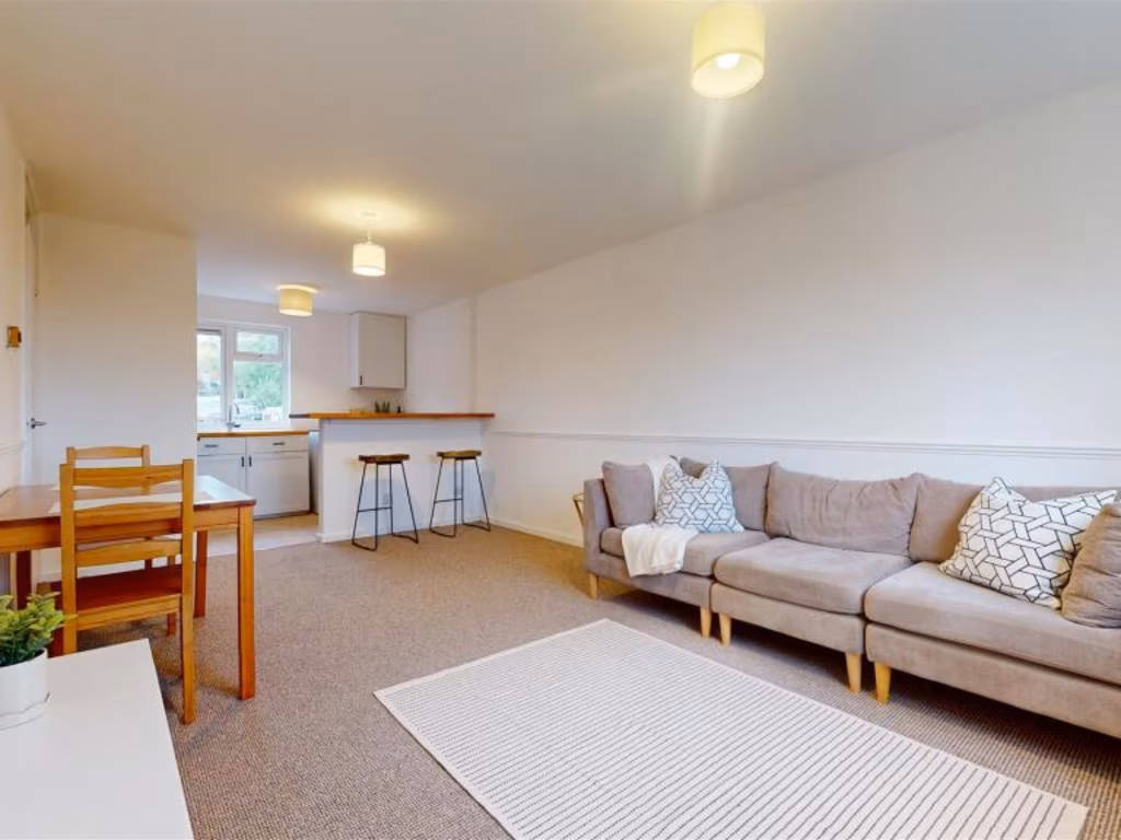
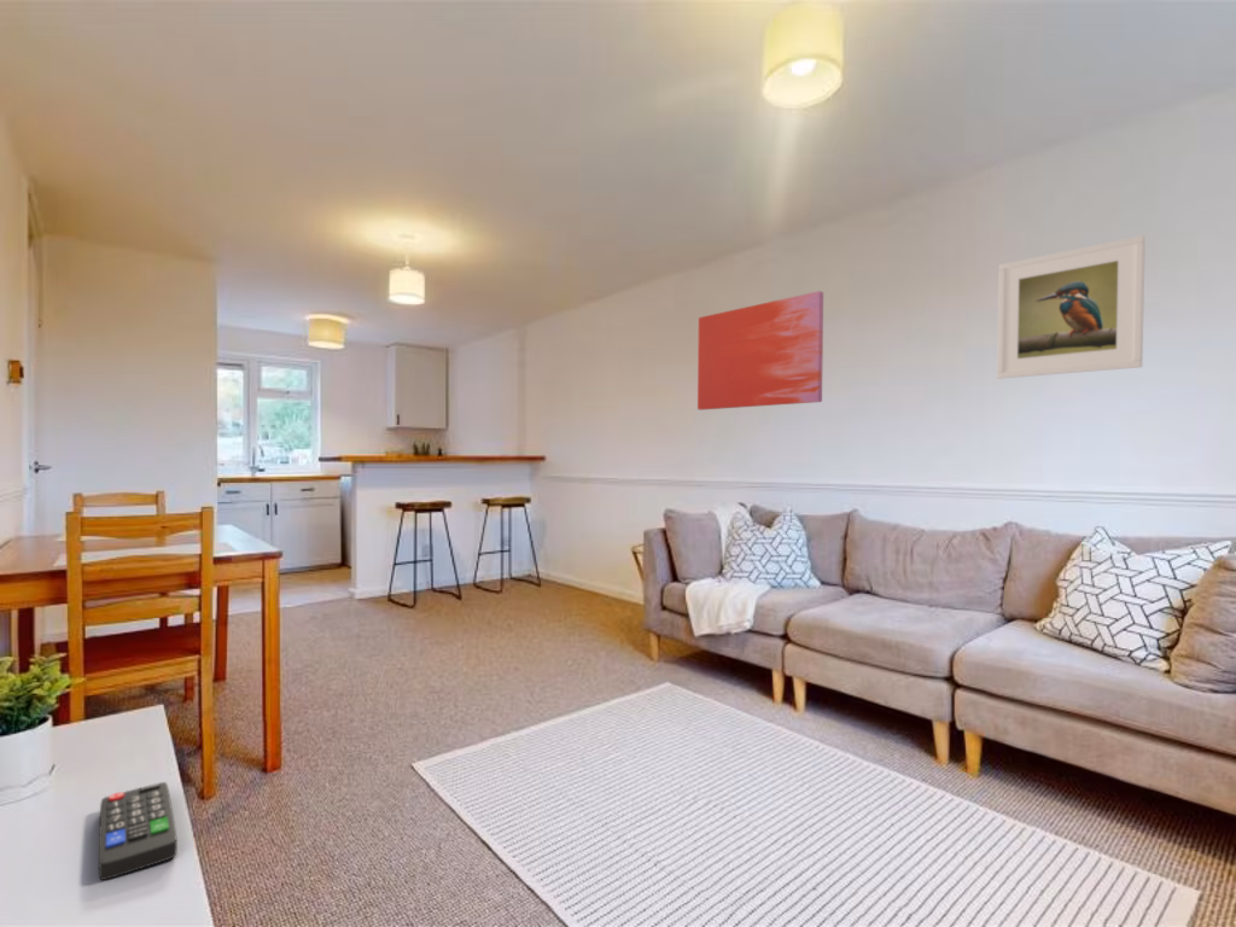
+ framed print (1065, 311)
+ remote control (136, 824)
+ wall art (754, 356)
